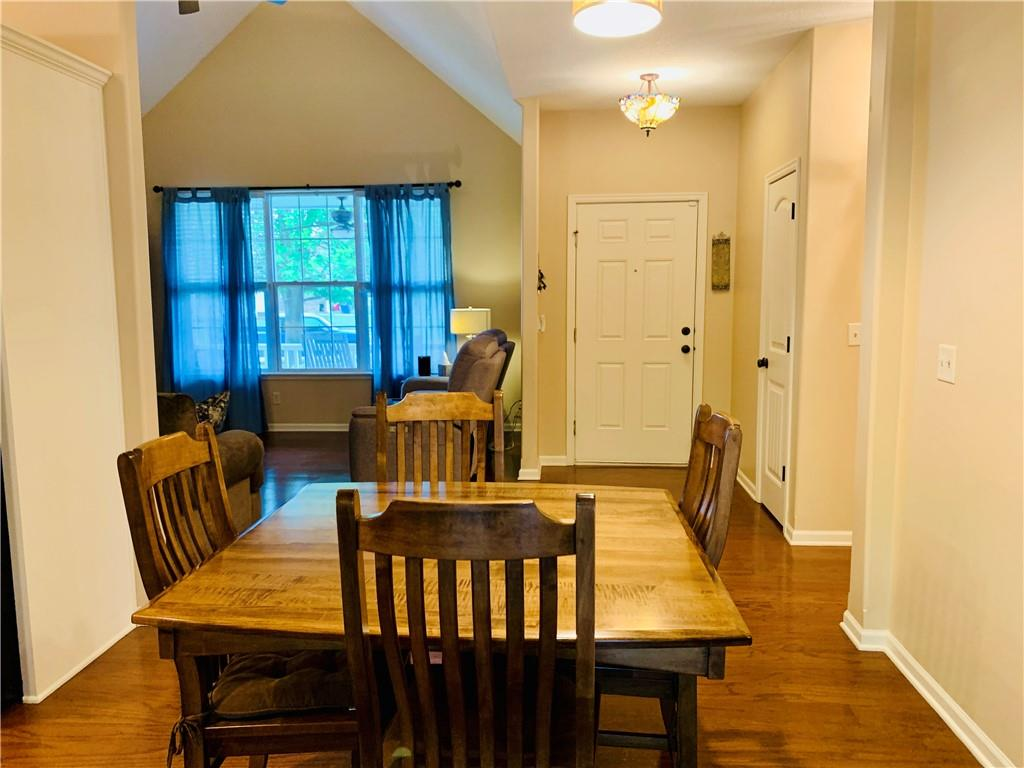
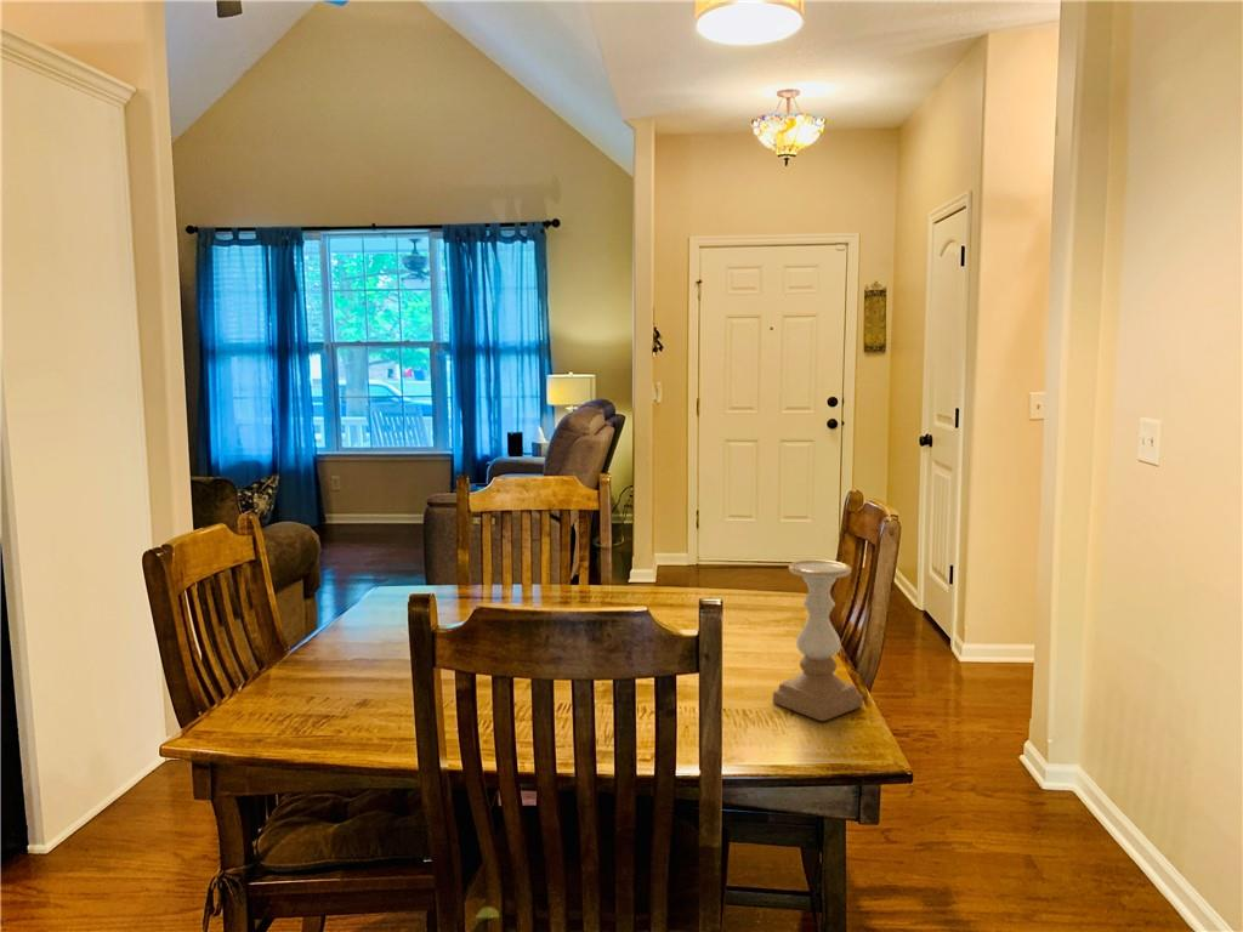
+ candle holder (818, 635)
